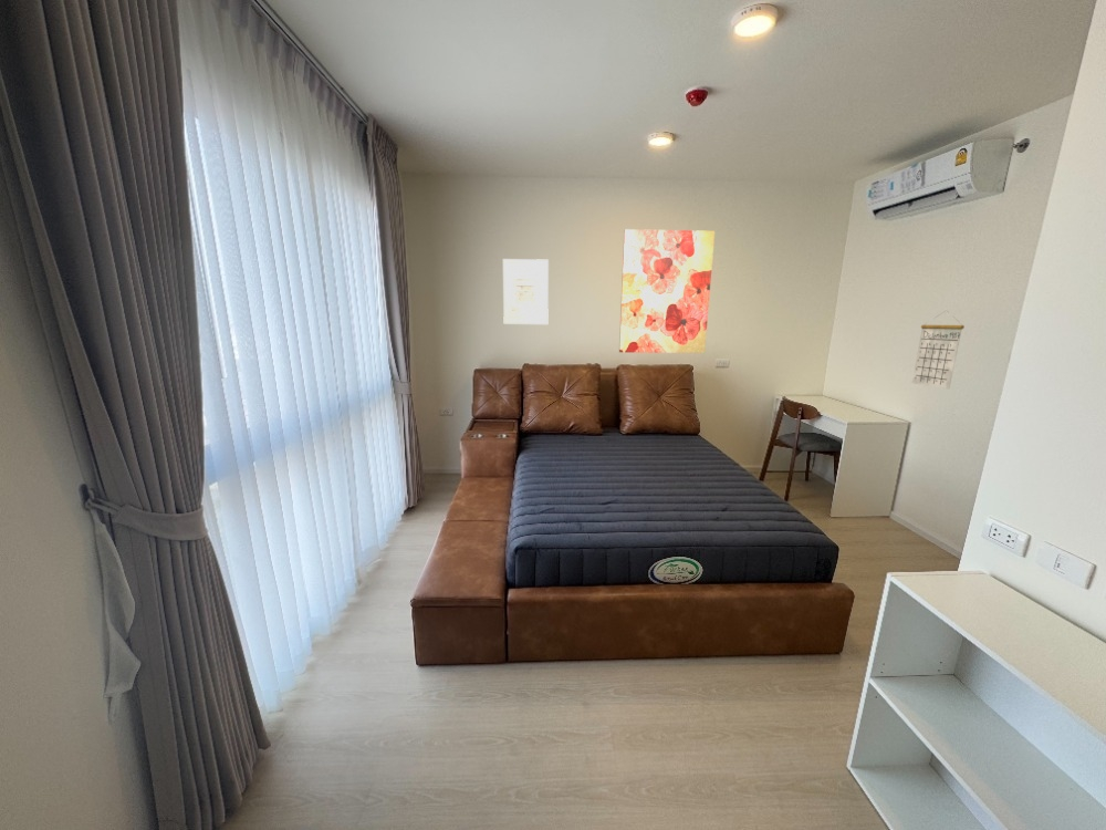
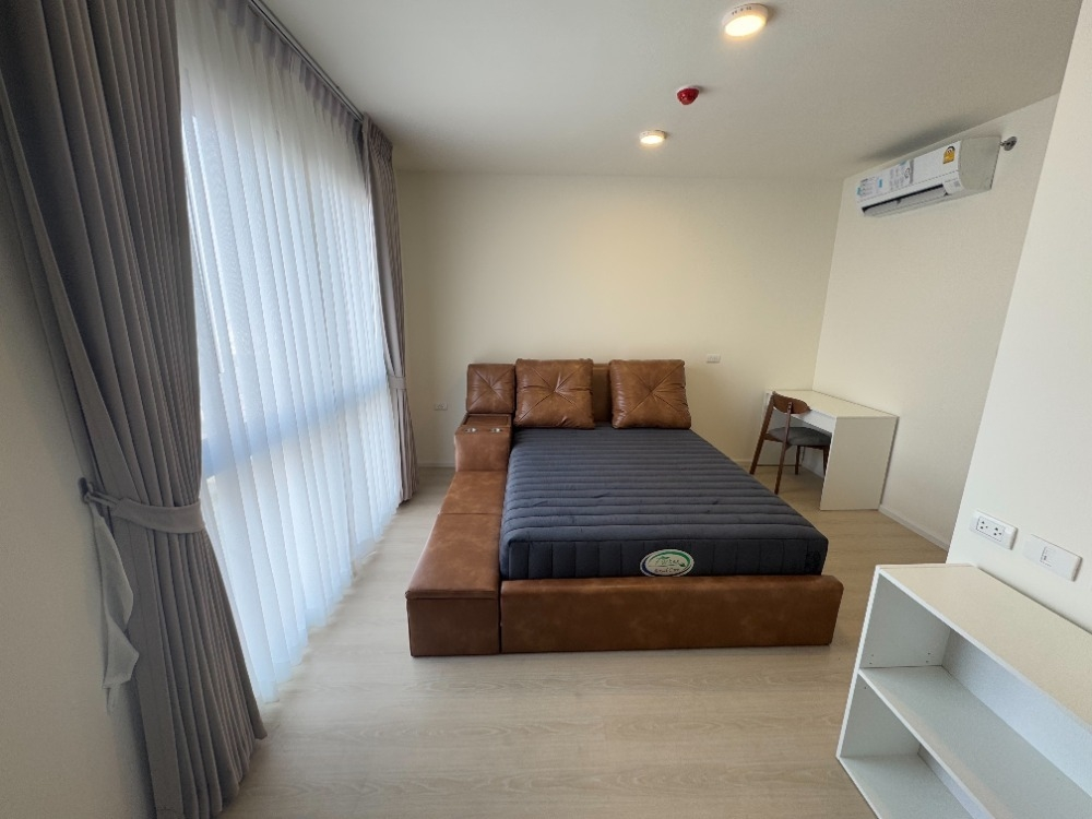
- calendar (937, 349)
- wall art (665, 293)
- wall art (525, 292)
